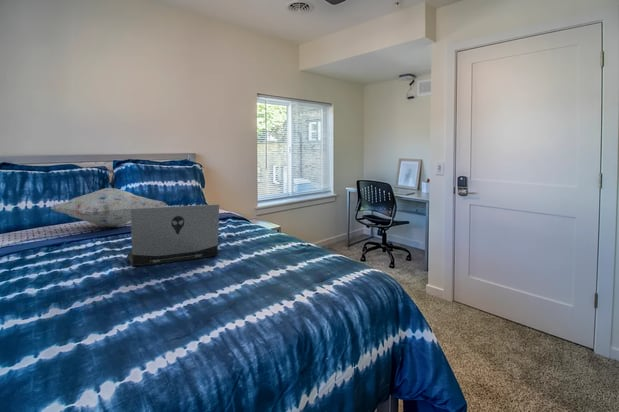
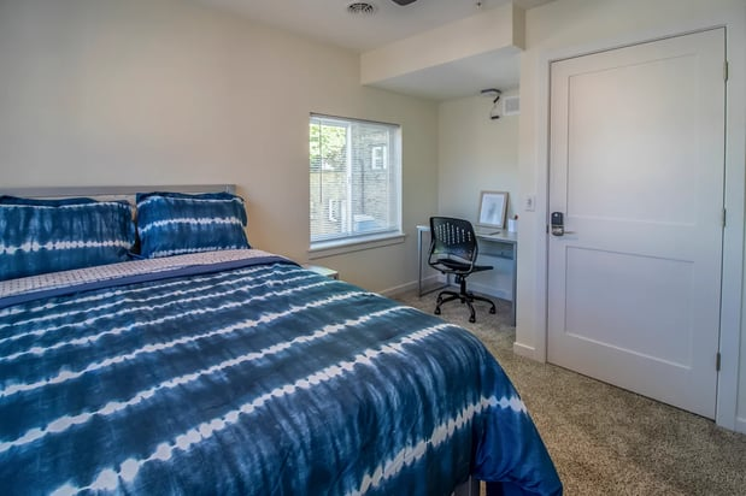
- laptop (172, 231)
- decorative pillow (110, 207)
